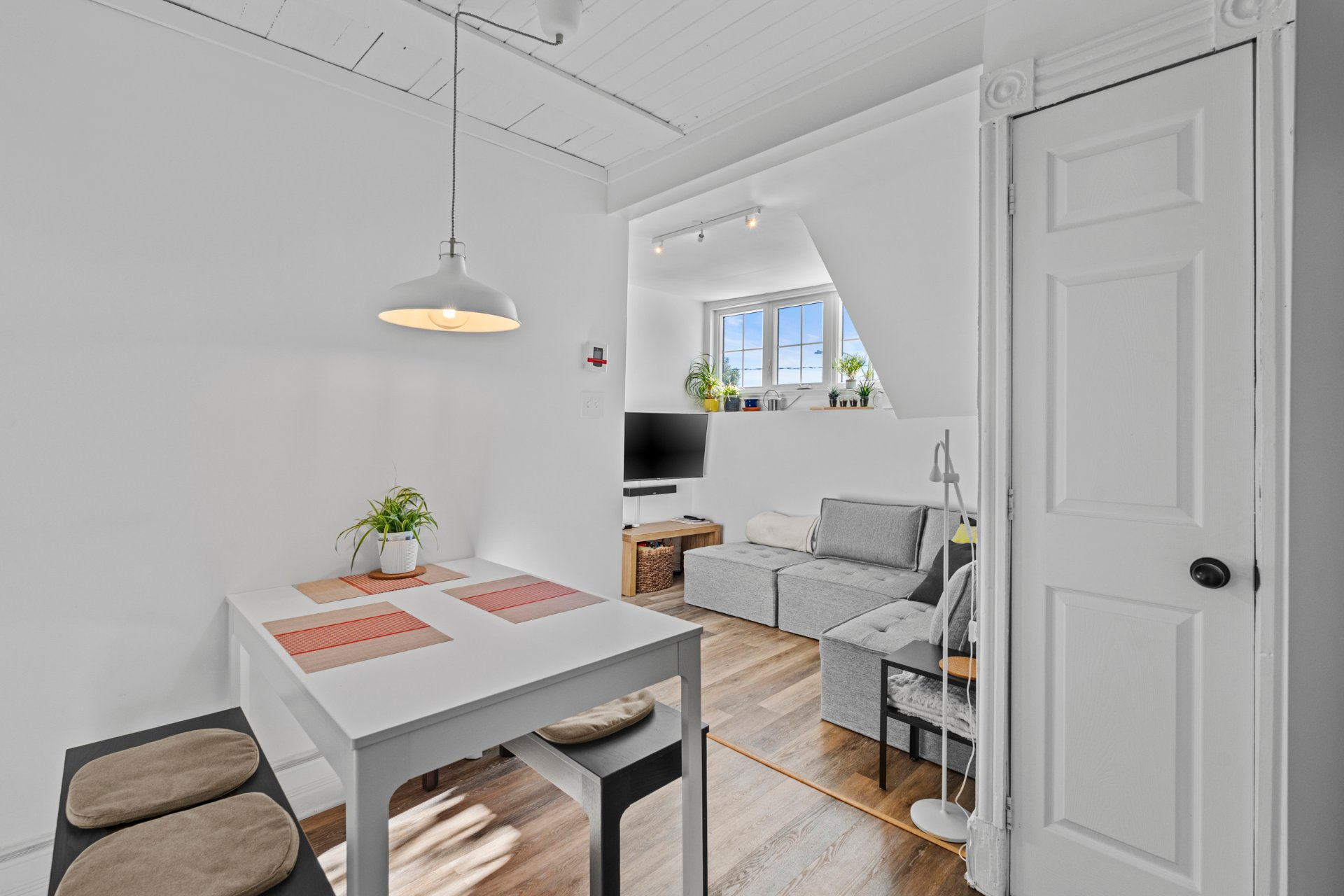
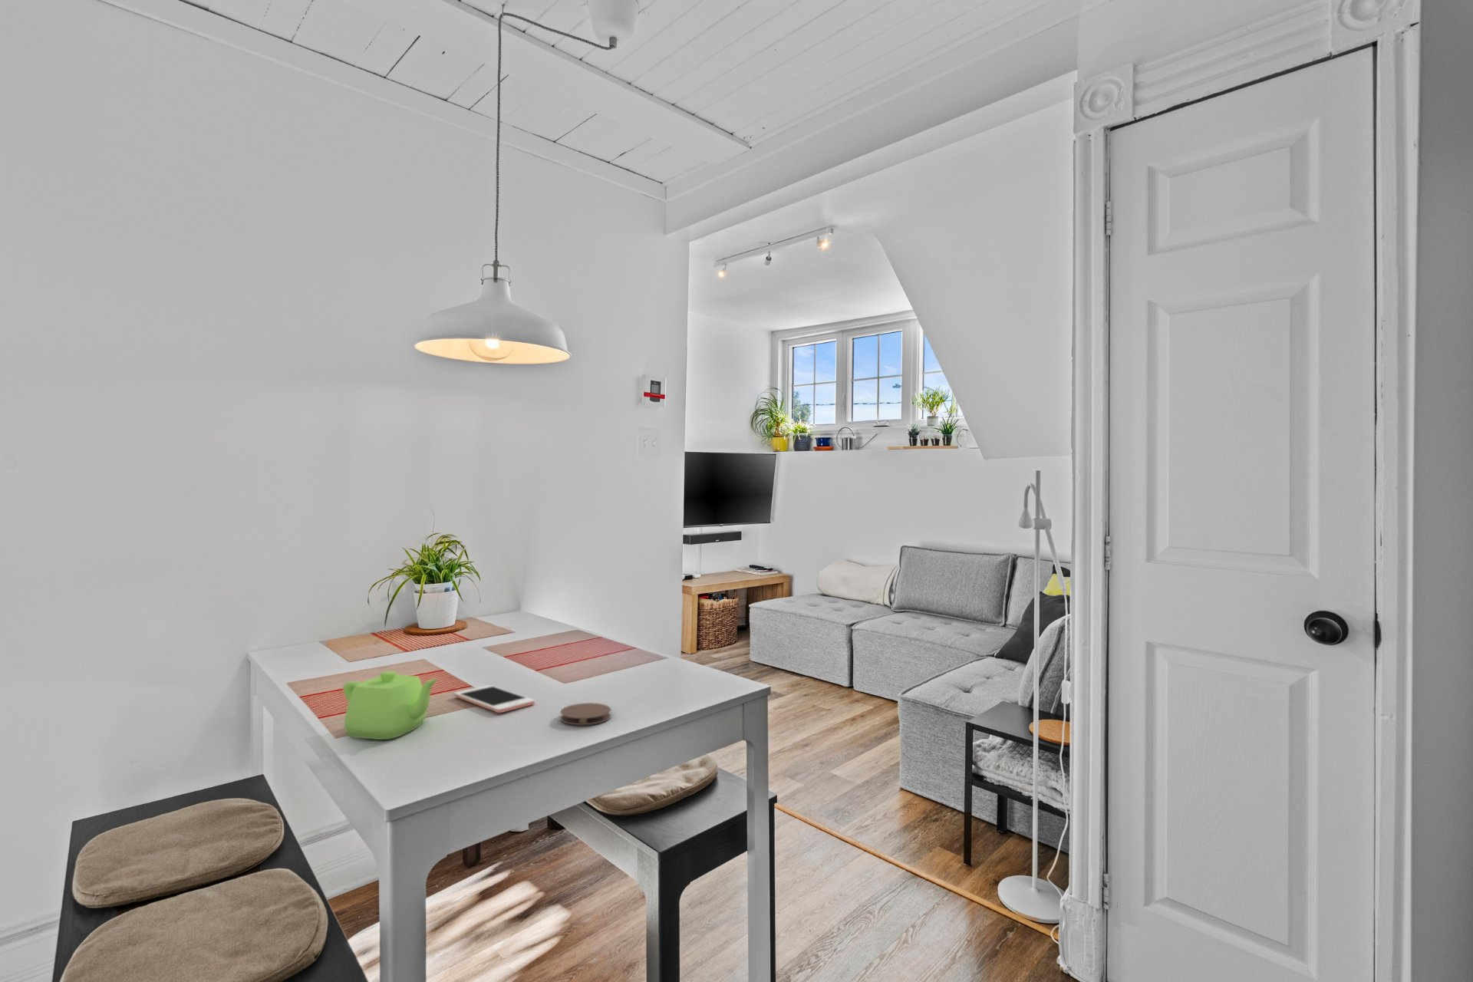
+ teapot (391, 700)
+ cell phone (493, 698)
+ coaster (585, 713)
